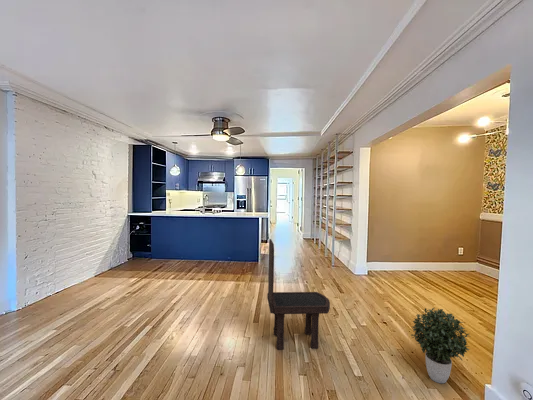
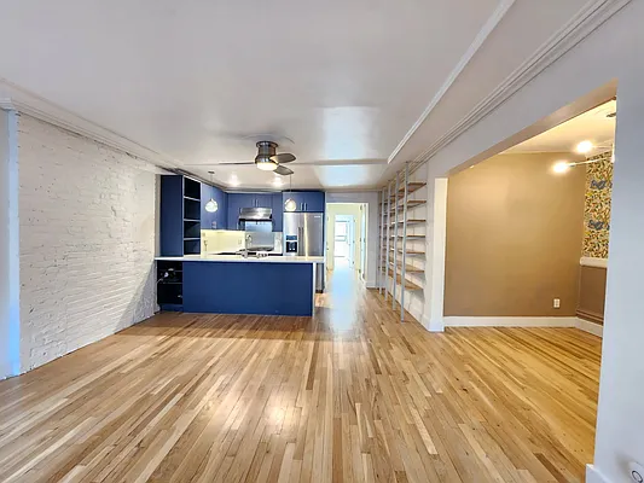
- potted plant (439, 345)
- dining chair (296, 292)
